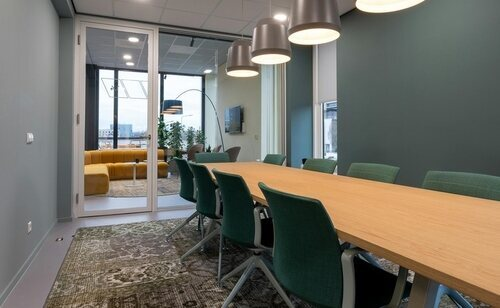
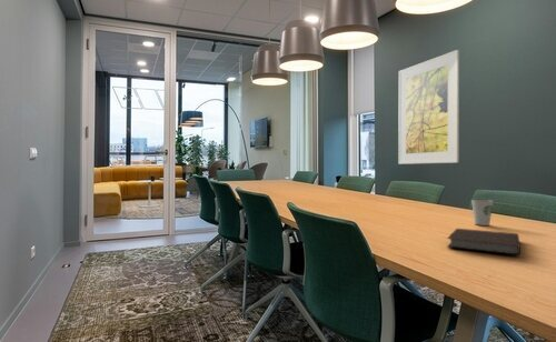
+ dixie cup (481, 212)
+ notebook (484, 240)
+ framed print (426, 112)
